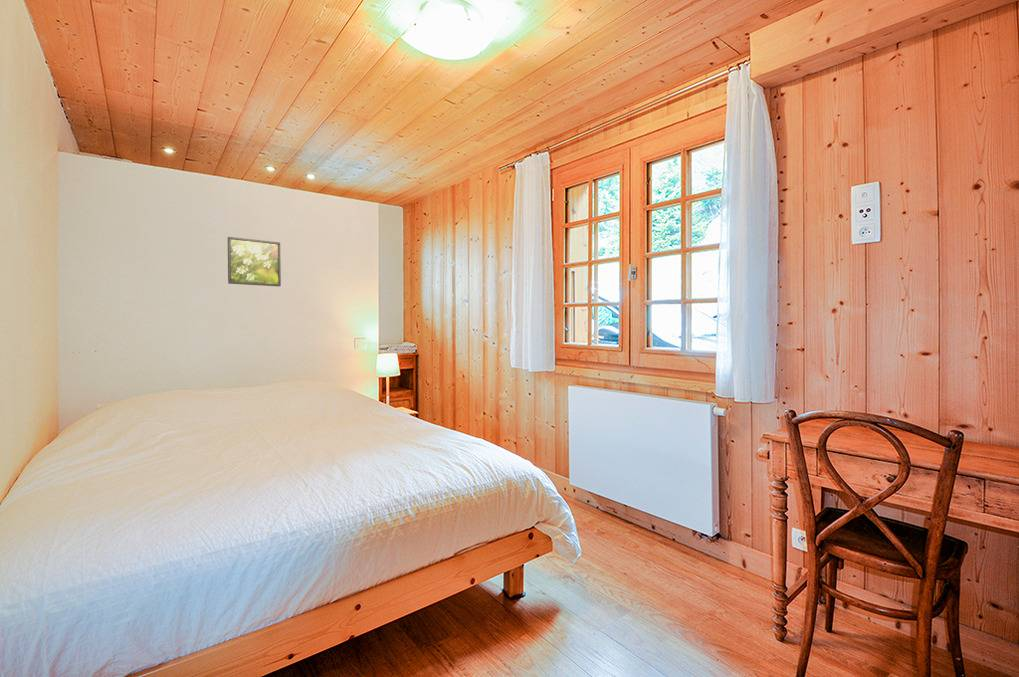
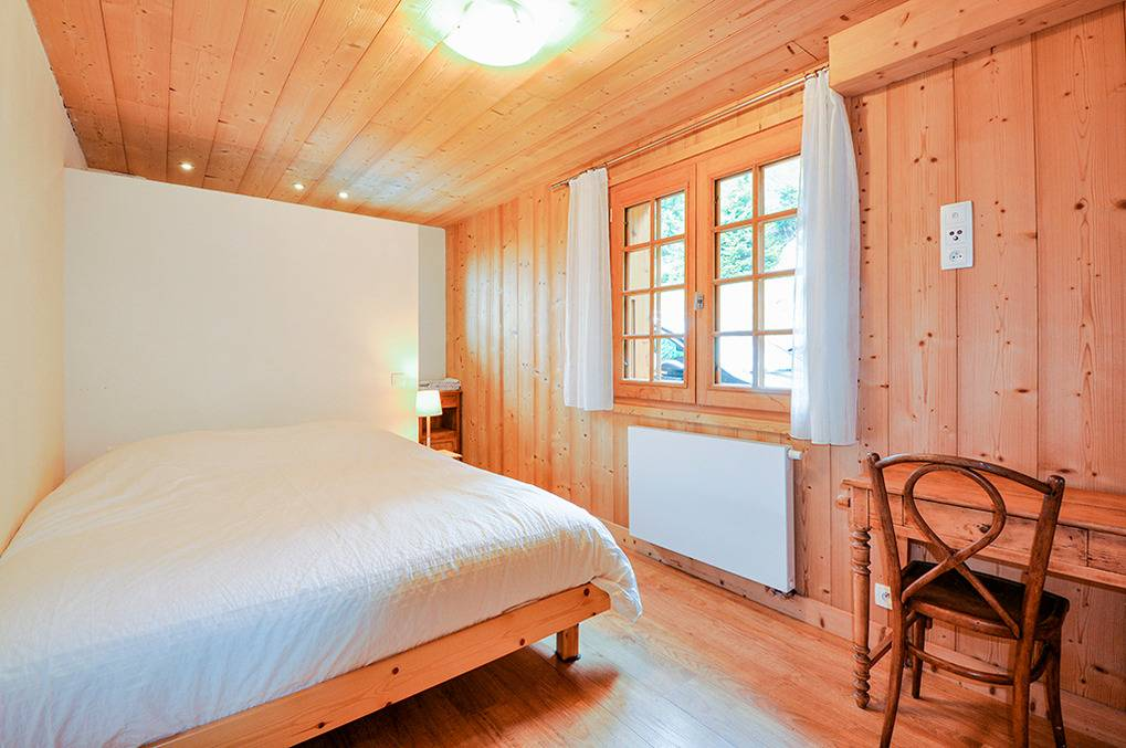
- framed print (254, 262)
